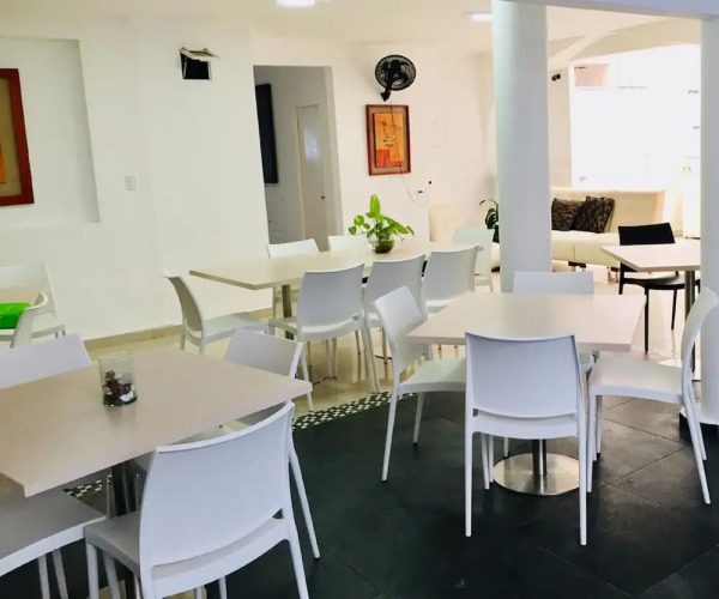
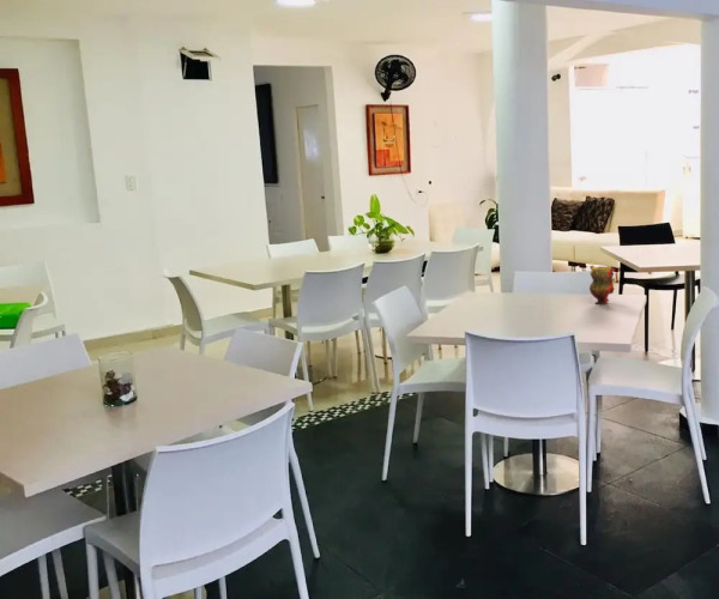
+ teapot (603, 282)
